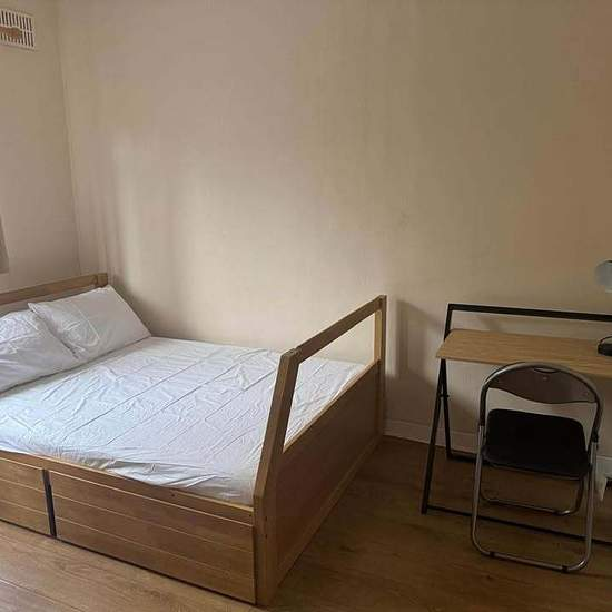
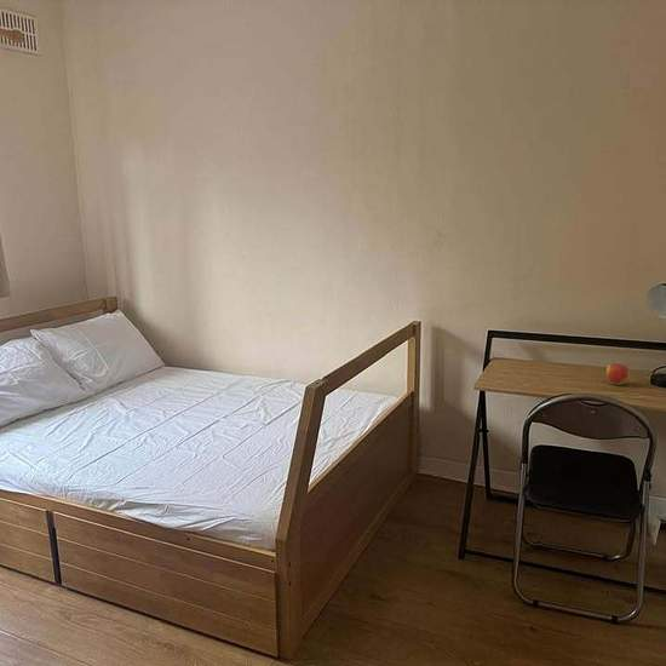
+ apple (618, 373)
